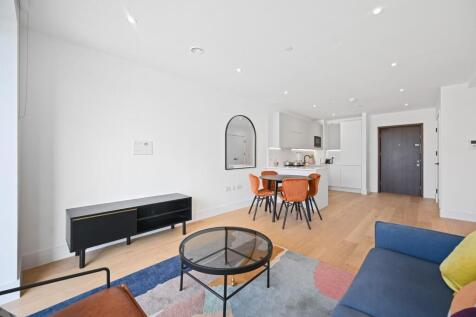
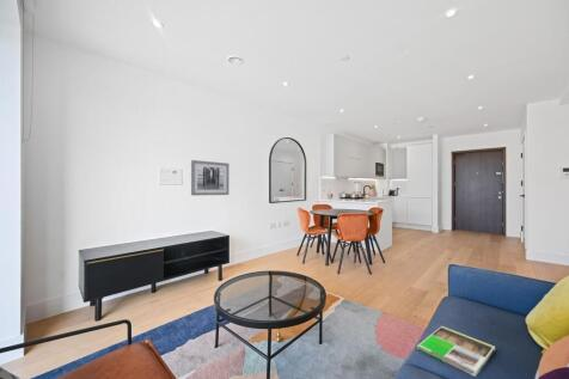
+ wall art (210, 178)
+ magazine (455, 347)
